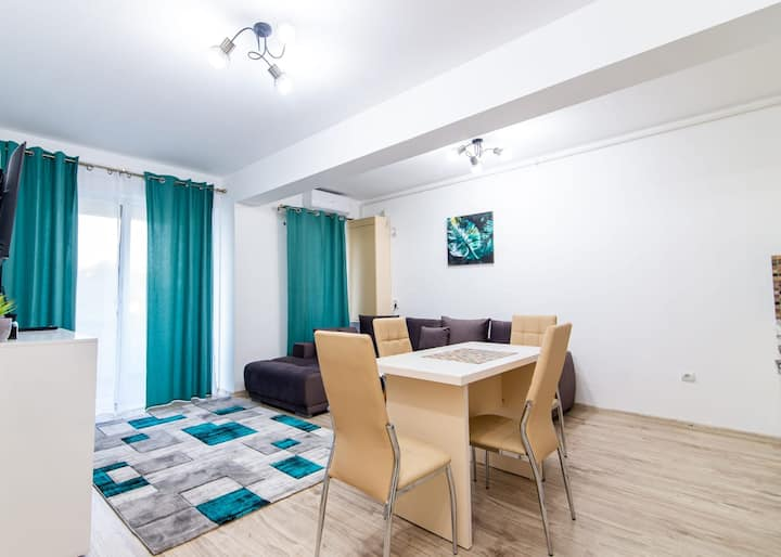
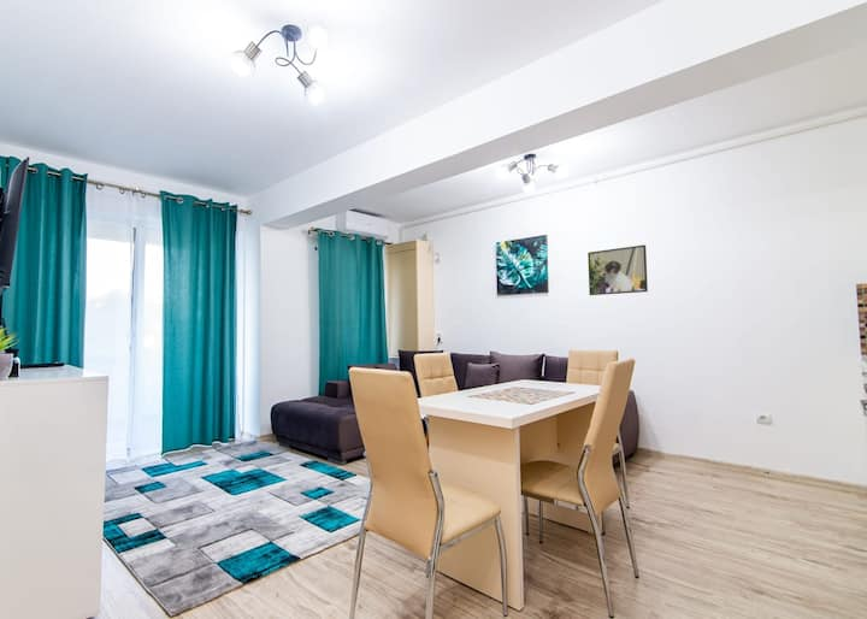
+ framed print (615, 271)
